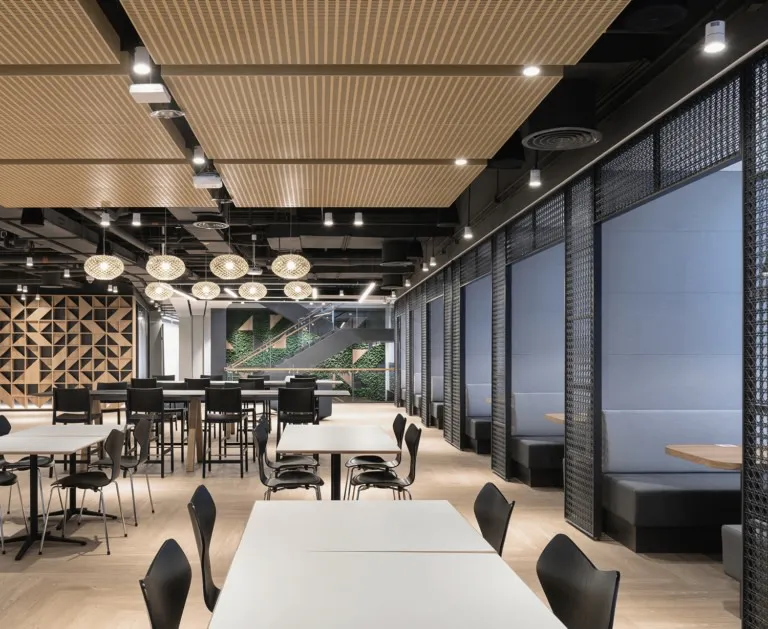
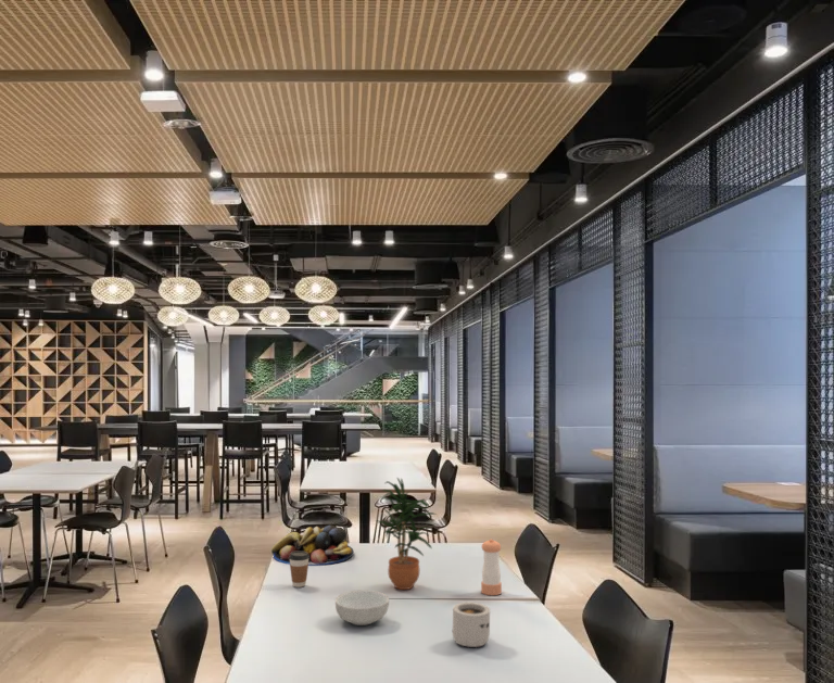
+ coffee cup (472, 623)
+ potted plant (406, 531)
+ pepper shaker (491, 565)
+ cereal bowl (362, 609)
+ coffee cup (299, 569)
+ fruit bowl (313, 540)
